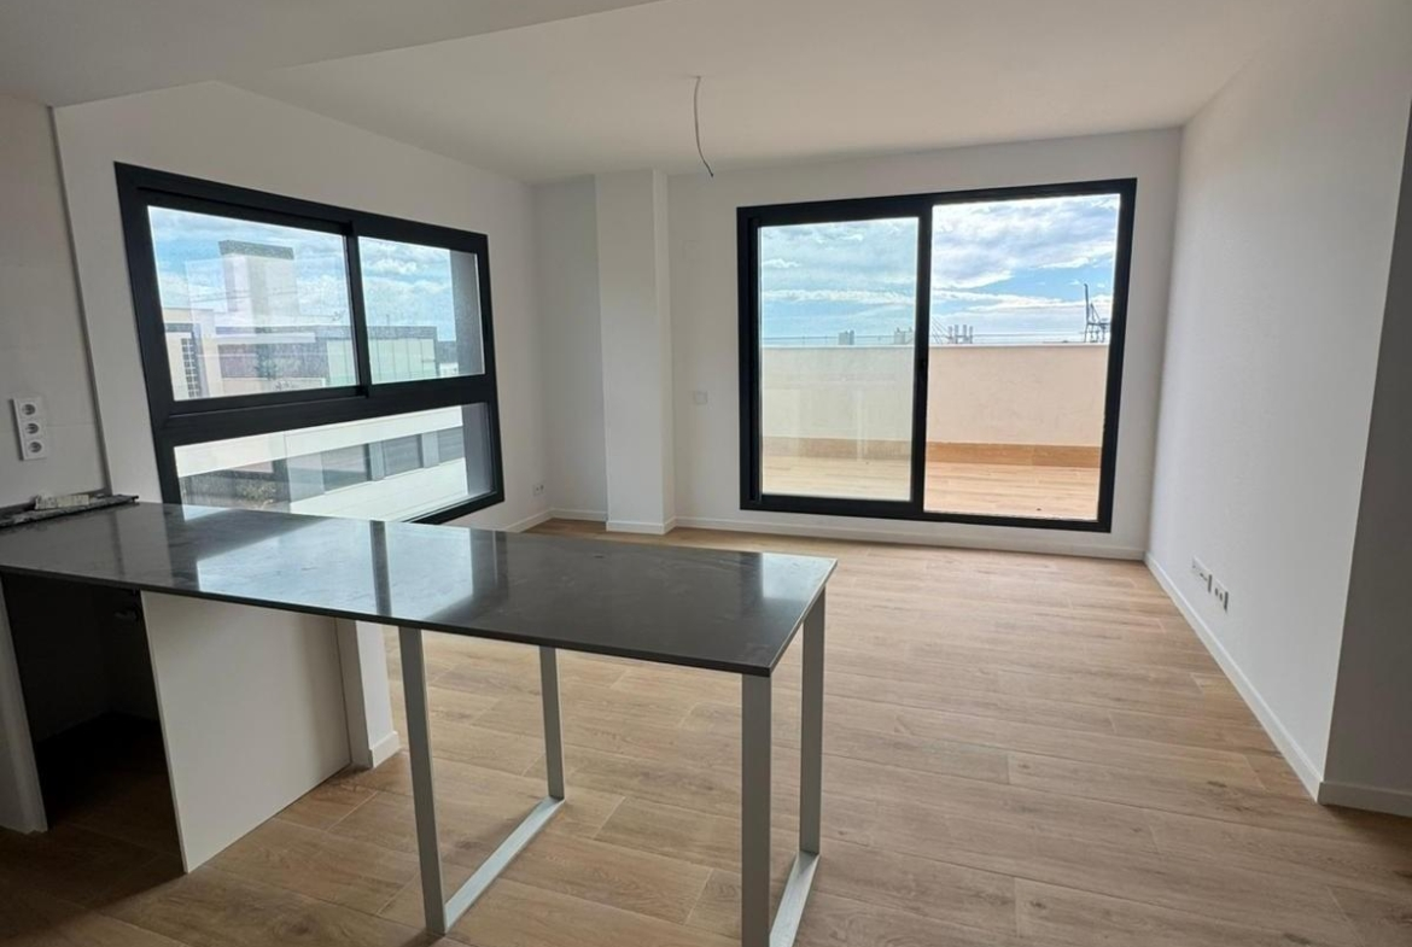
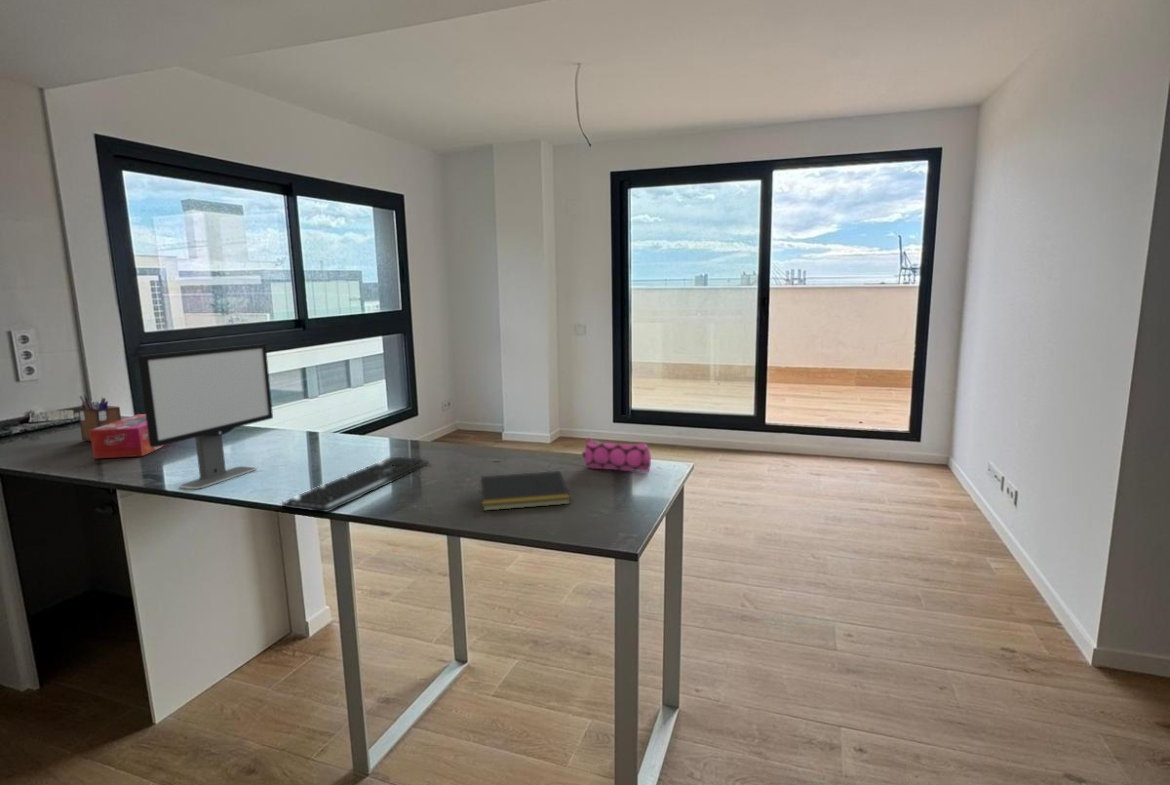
+ desk organizer (100, 417)
+ notepad (524, 489)
+ keyboard (363, 479)
+ computer monitor (213, 414)
+ tissue box (139, 434)
+ pencil case (617, 454)
